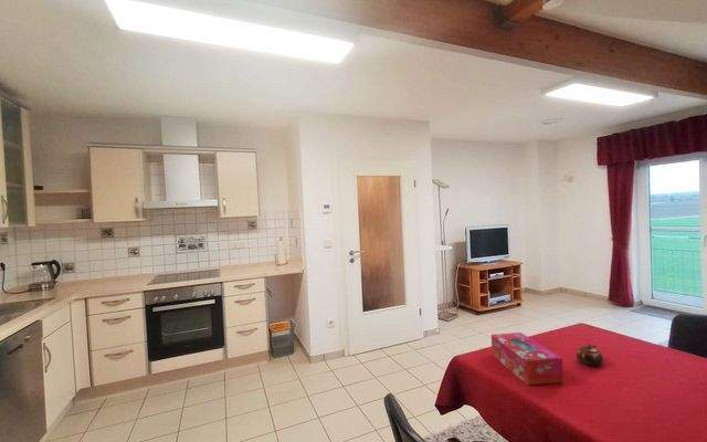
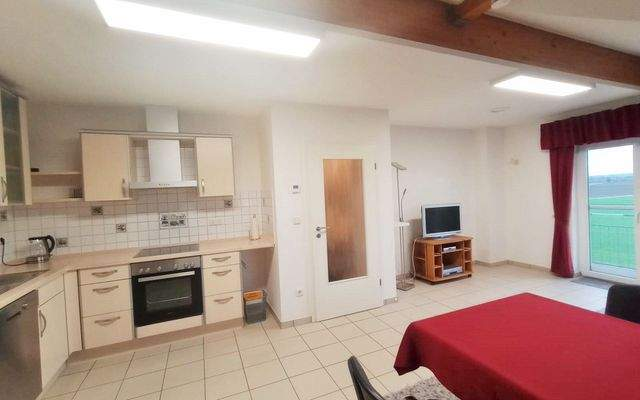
- teapot (589, 352)
- tissue box (524, 356)
